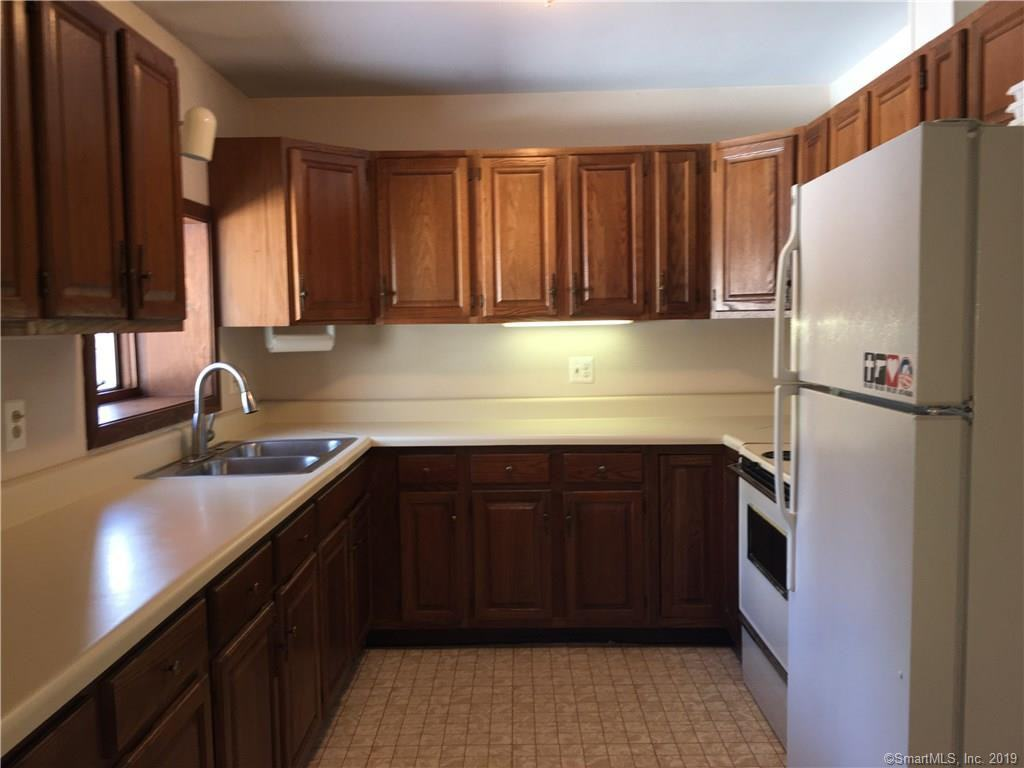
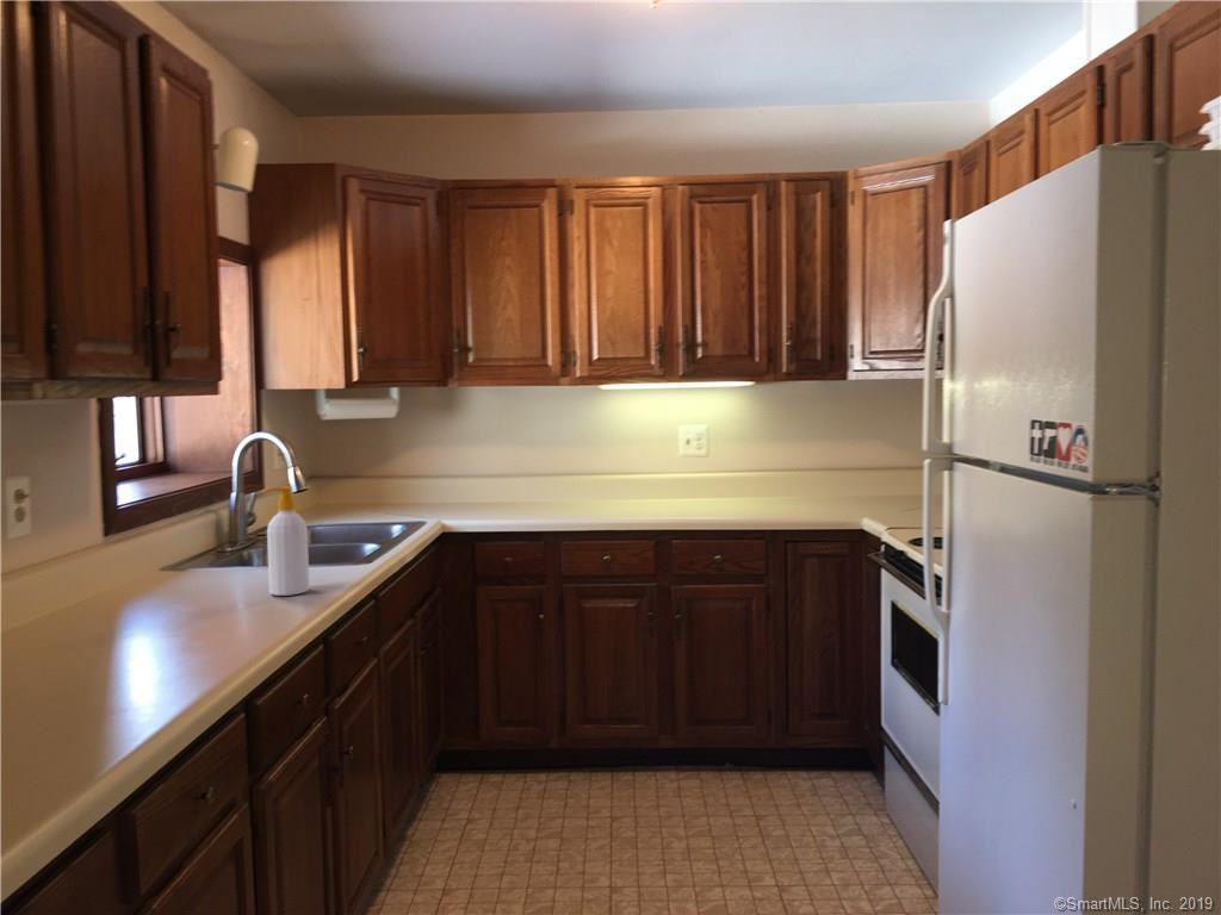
+ soap bottle (285, 539)
